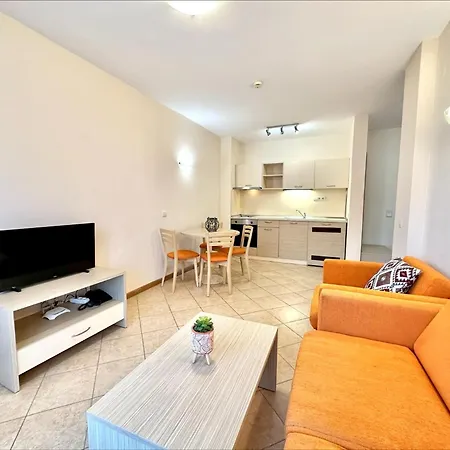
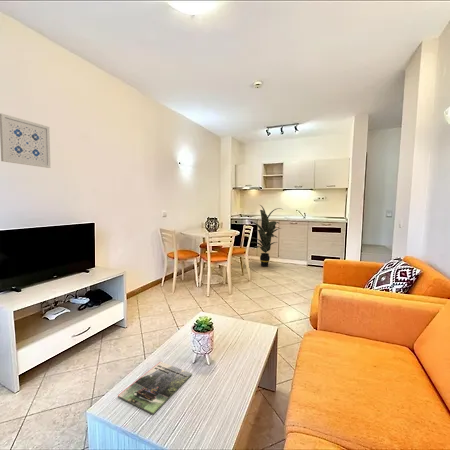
+ magazine (157, 384)
+ indoor plant (264, 235)
+ wall art (26, 142)
